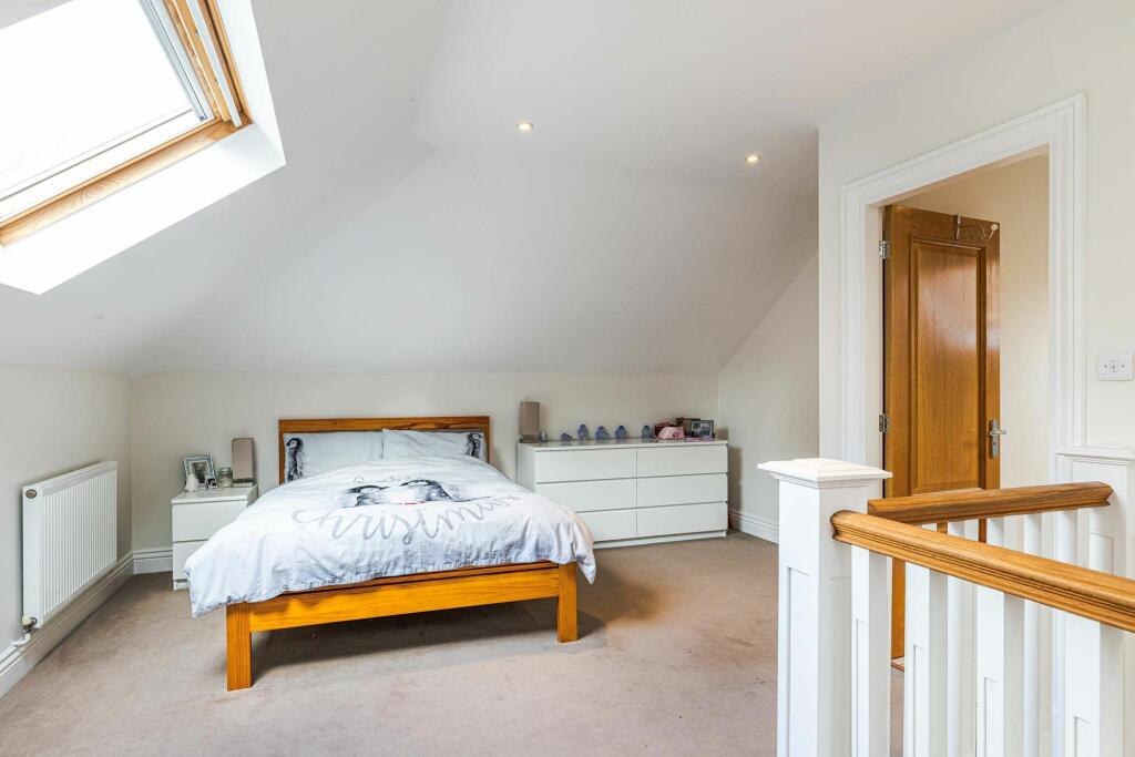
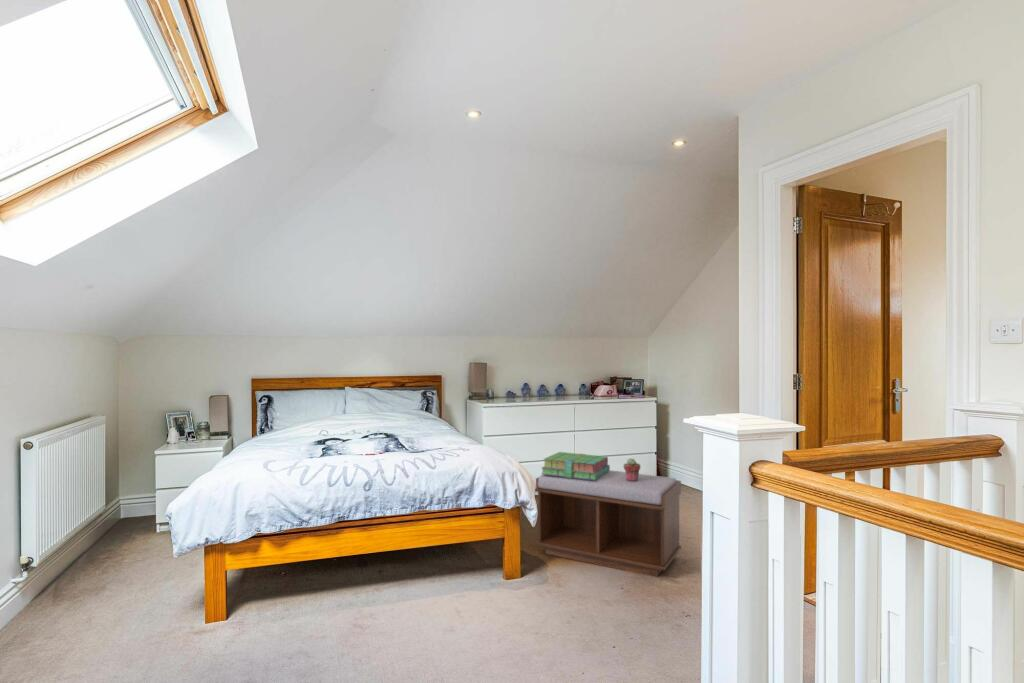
+ bench (607, 515)
+ potted succulent (631, 468)
+ stack of books (575, 464)
